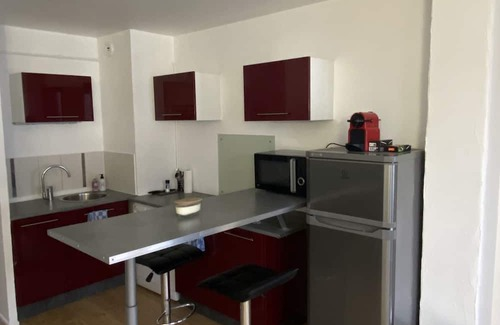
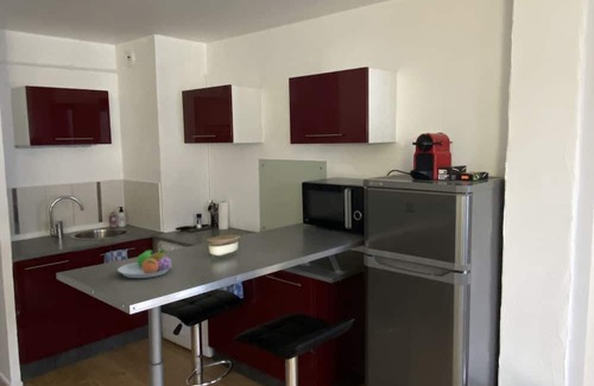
+ fruit bowl (146, 261)
